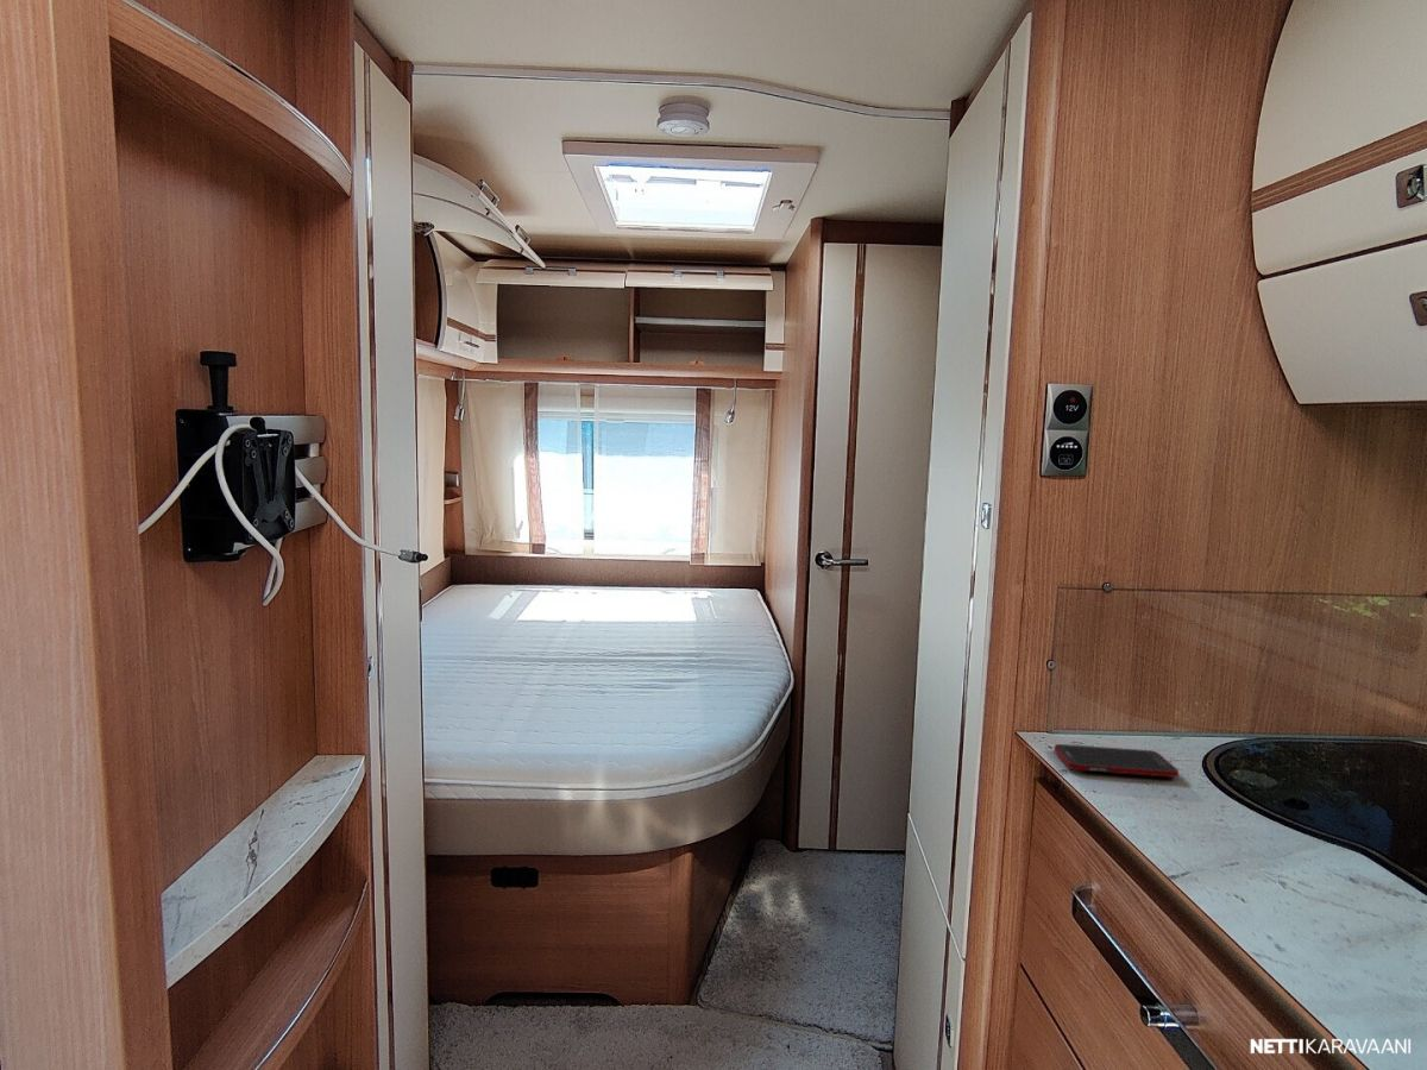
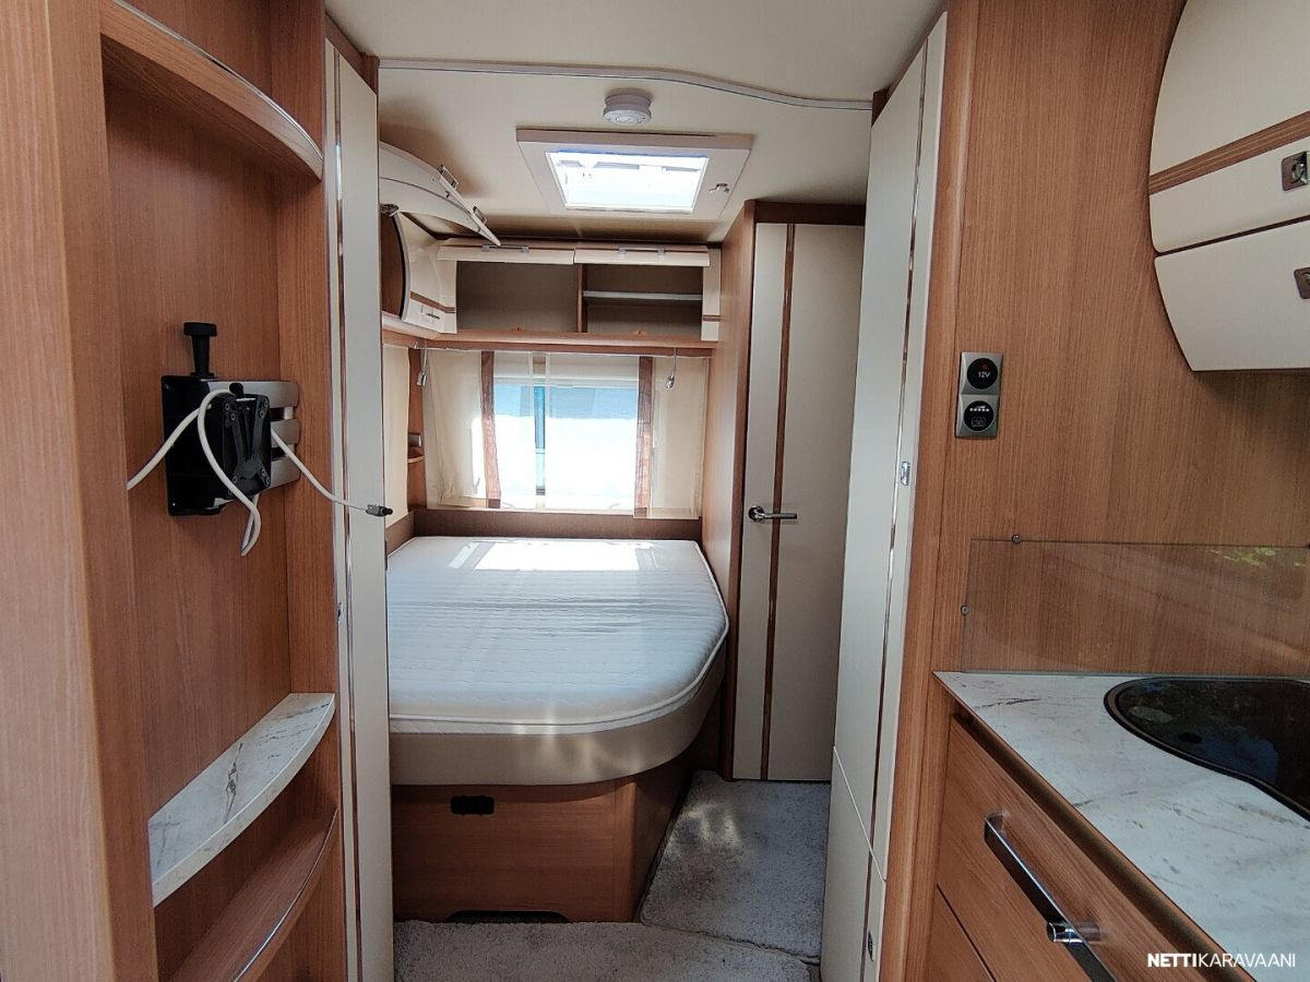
- cell phone (1113, 760)
